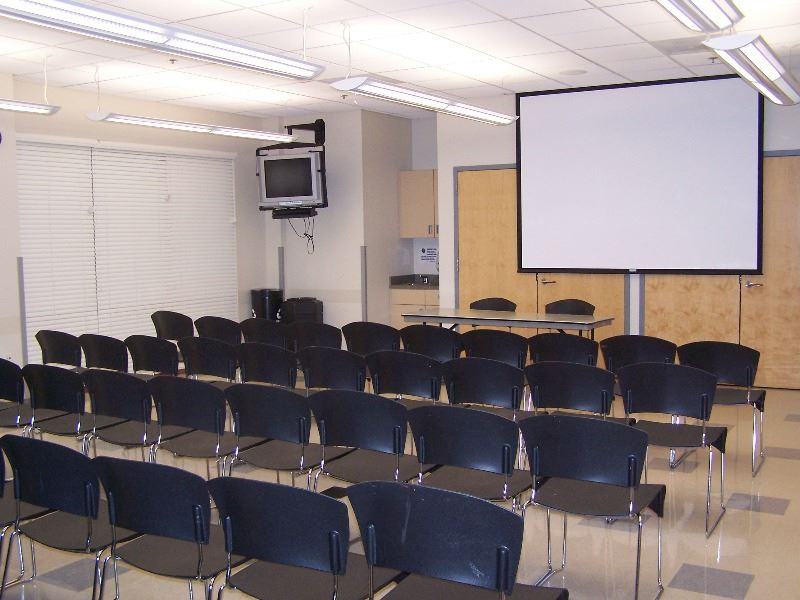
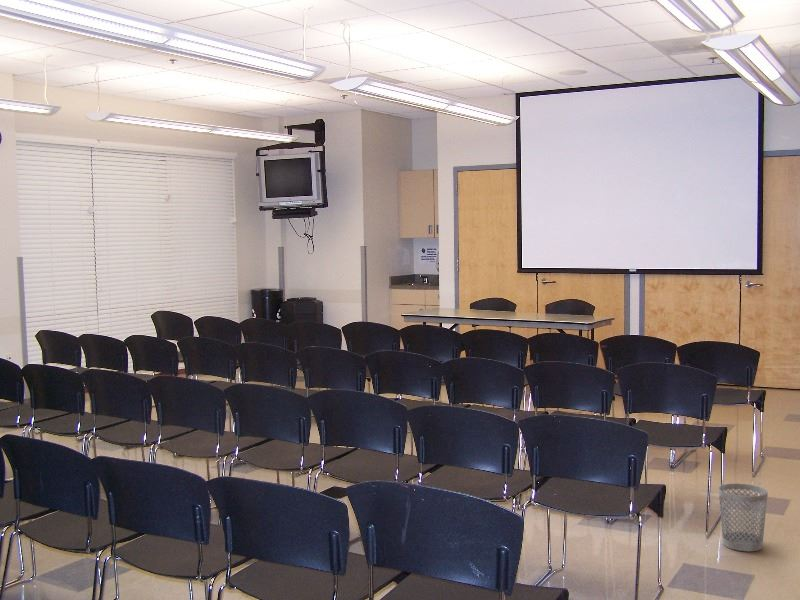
+ wastebasket (742, 517)
